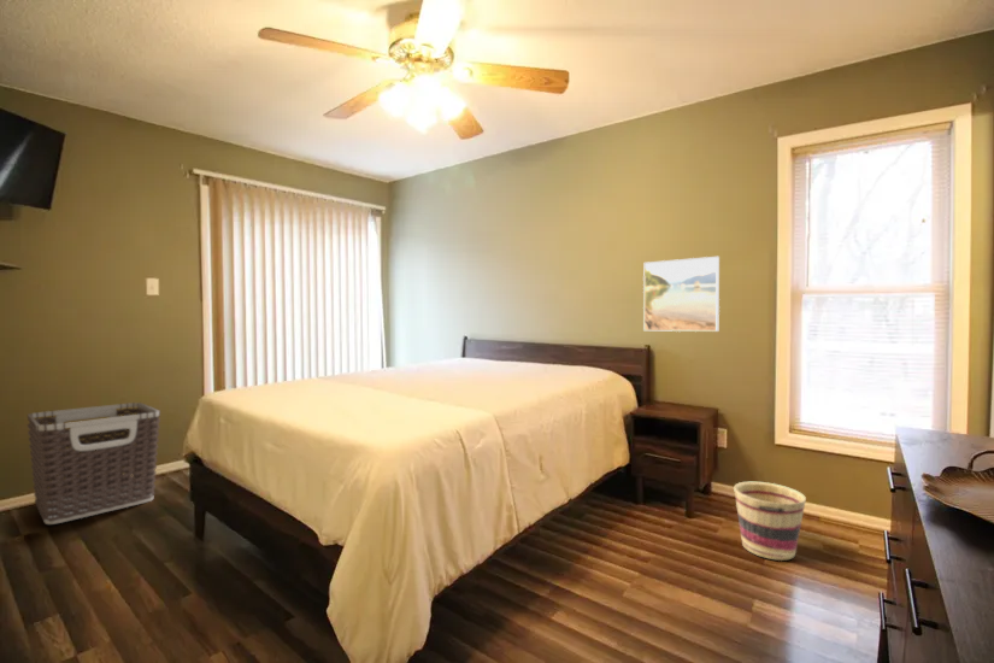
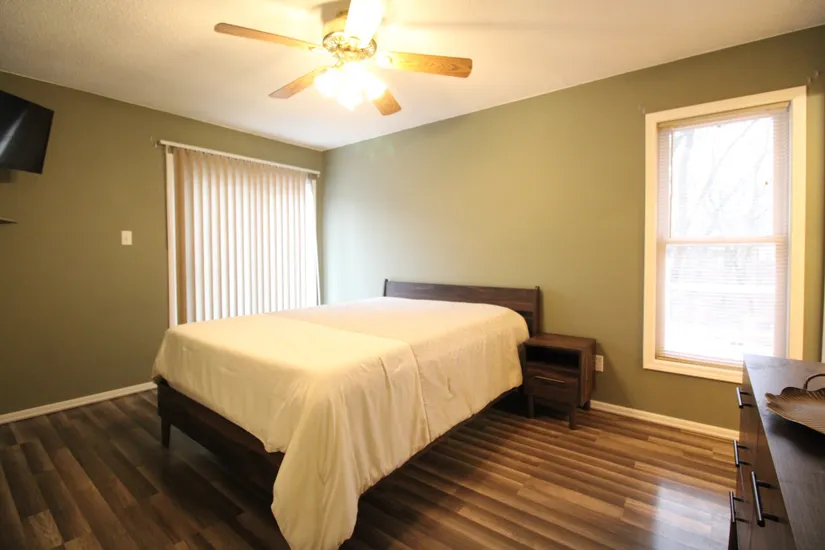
- basket (767, 520)
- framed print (680, 295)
- clothes hamper (95, 457)
